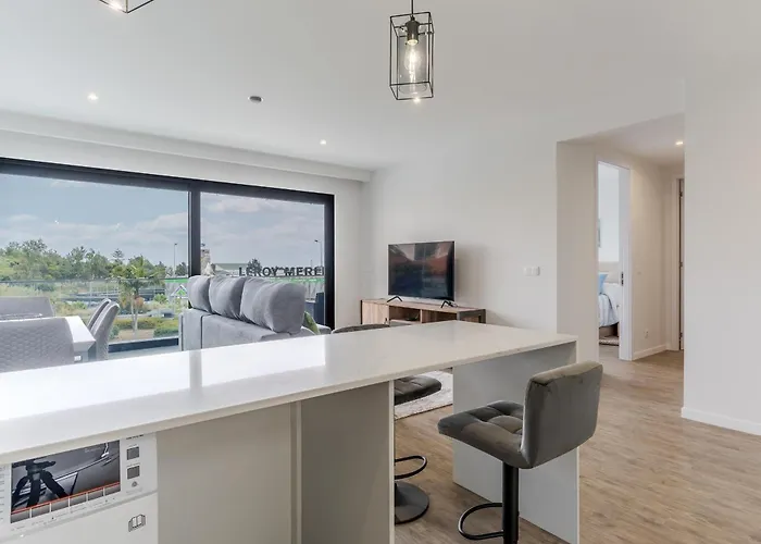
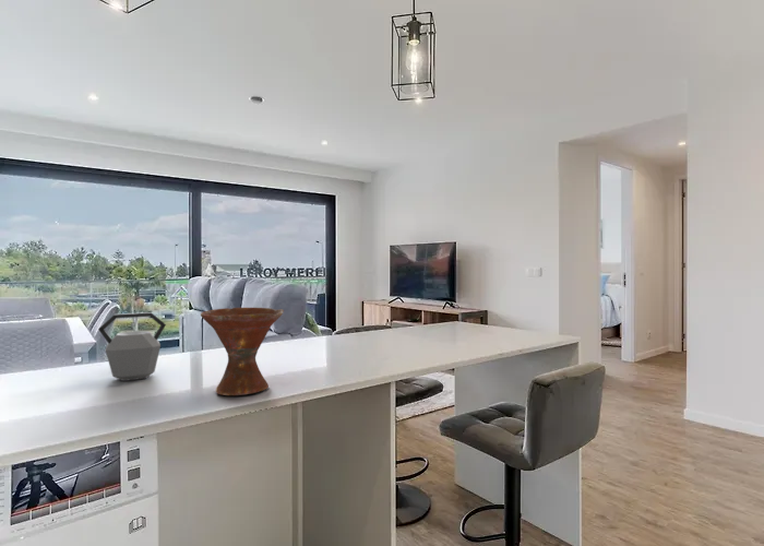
+ bowl (243, 349)
+ kettle (133, 342)
